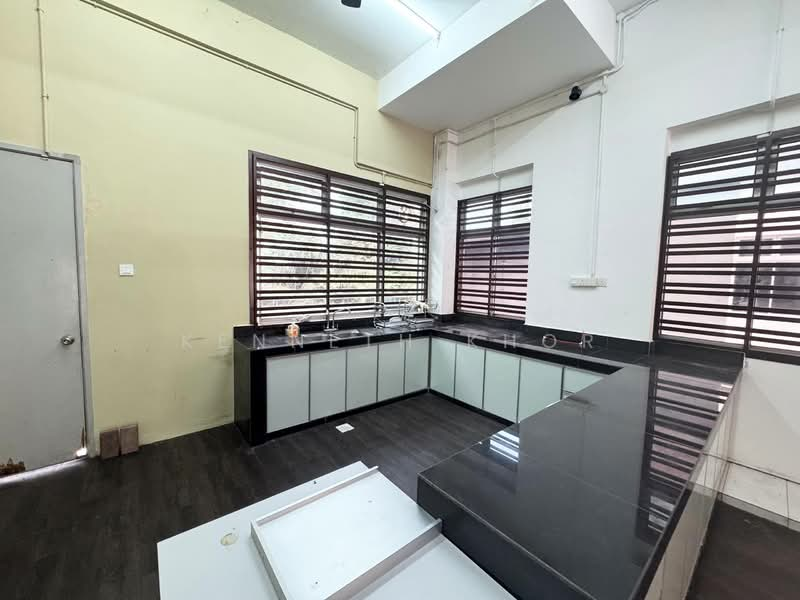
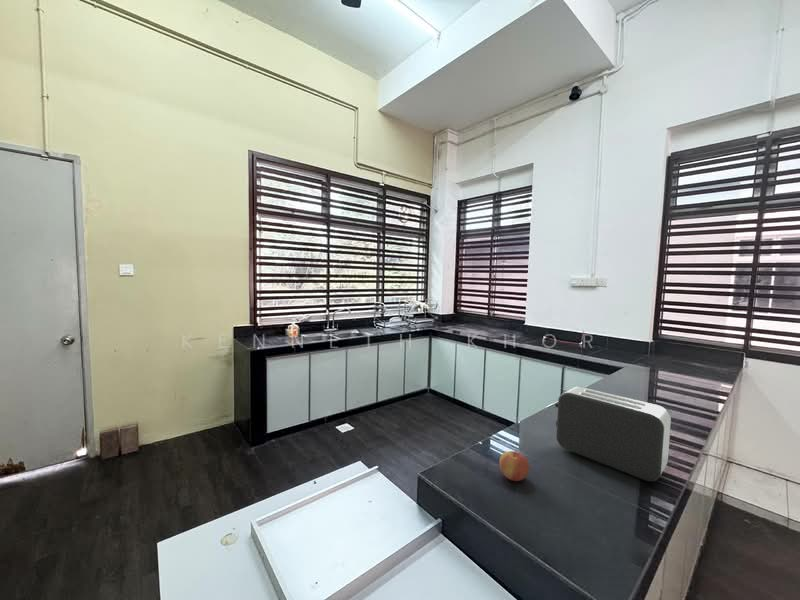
+ apple (514, 463)
+ toaster (609, 429)
